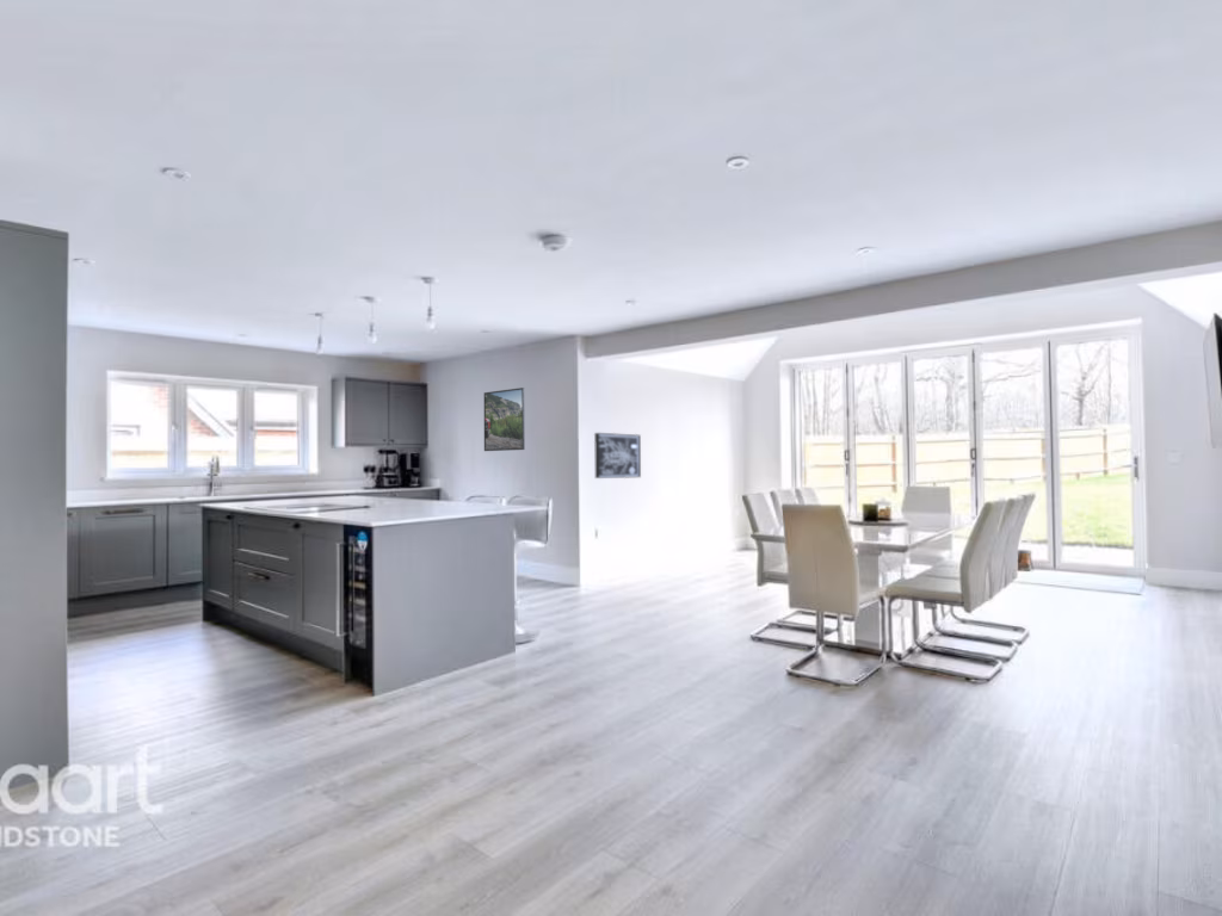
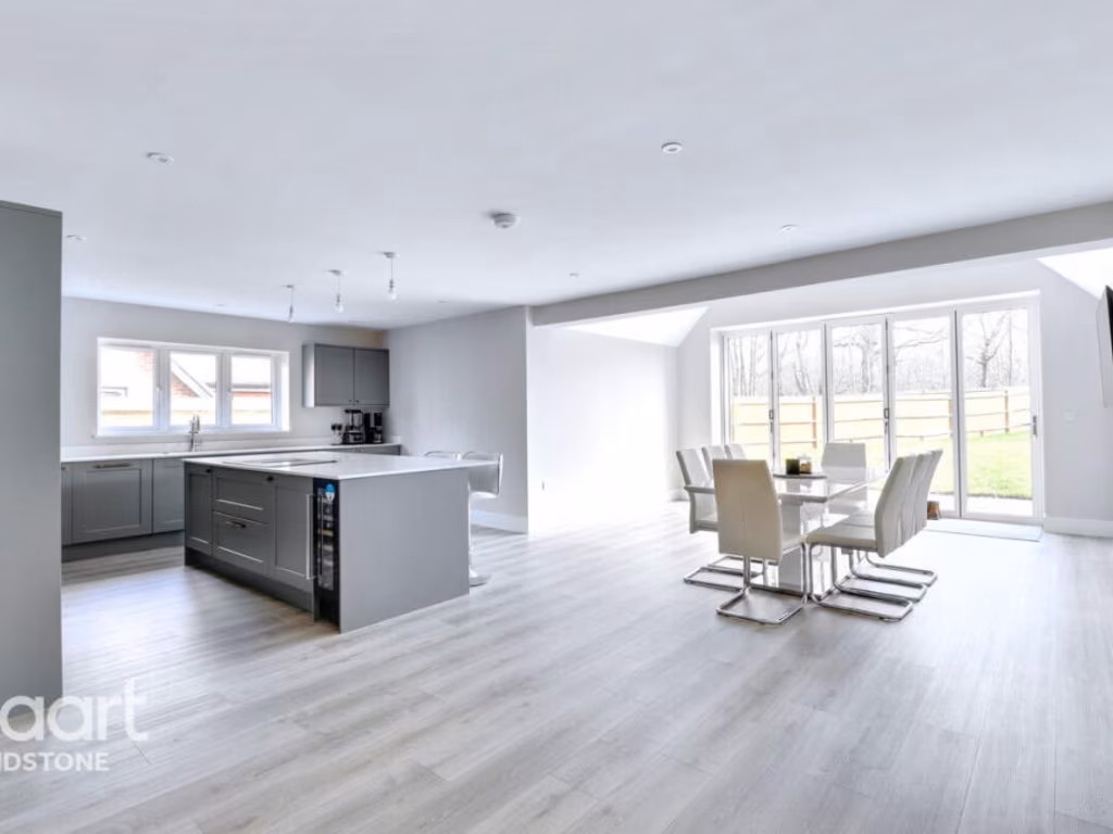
- wall art (618, 456)
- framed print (504, 420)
